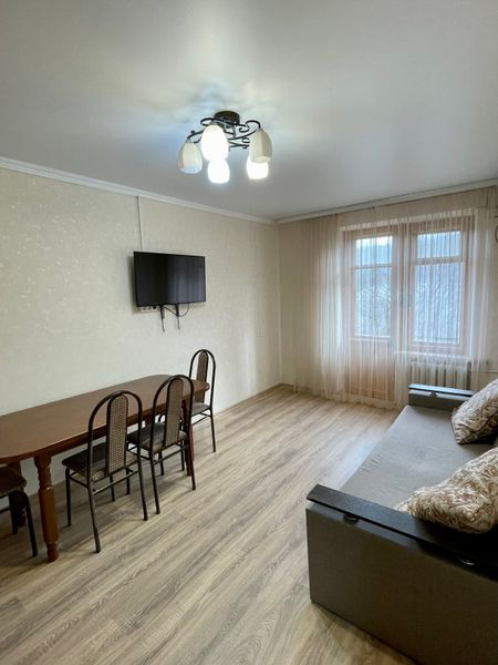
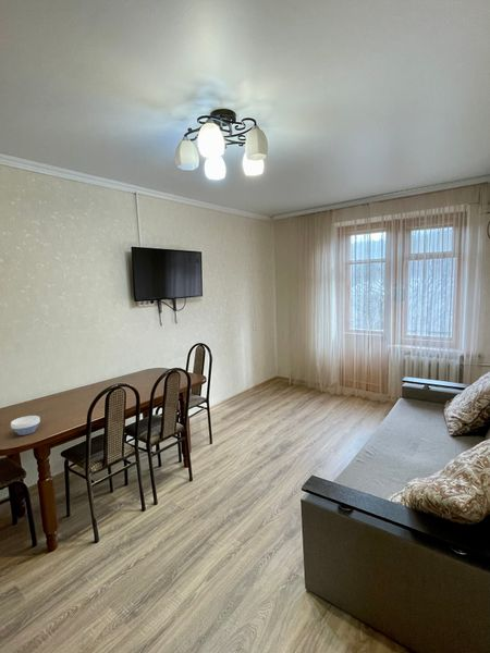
+ bowl (25, 426)
